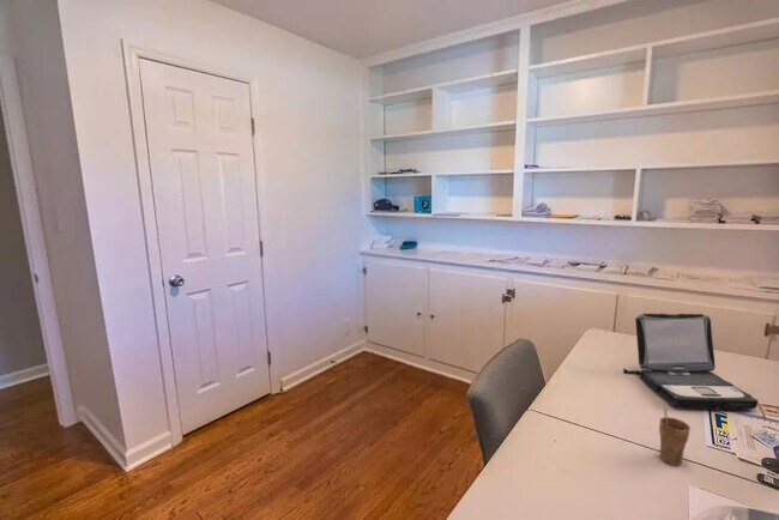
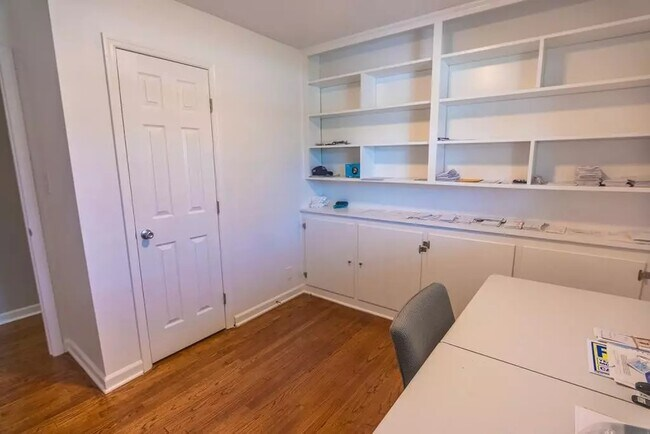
- cup (672, 436)
- laptop (688, 356)
